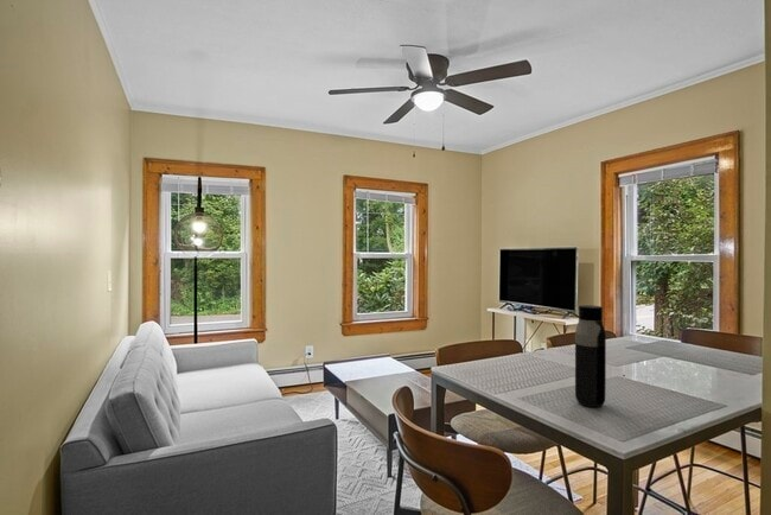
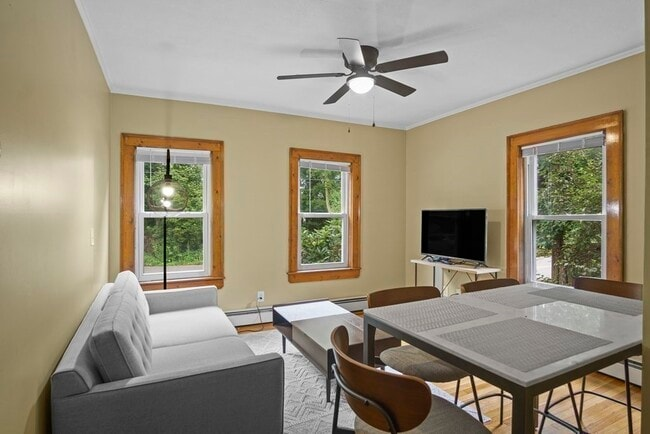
- water bottle (590, 355)
